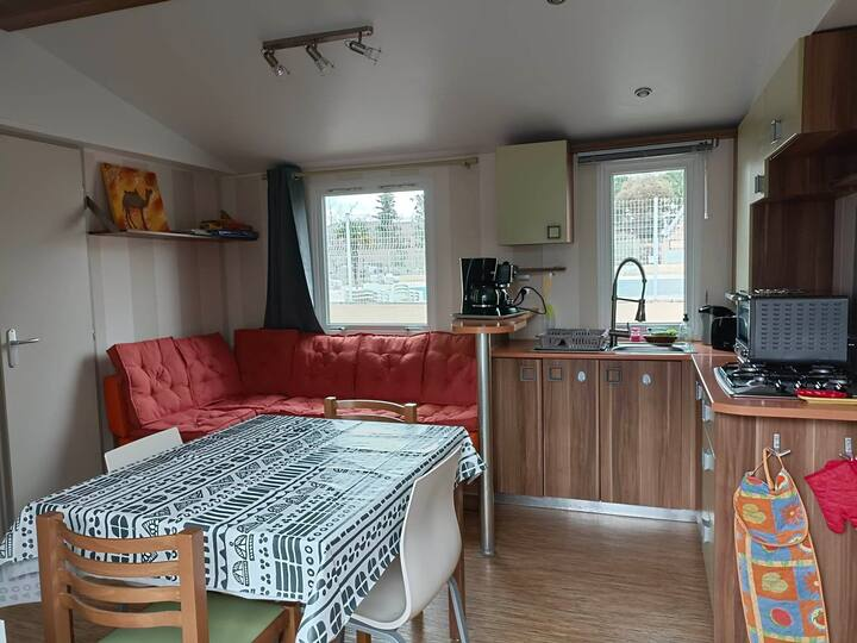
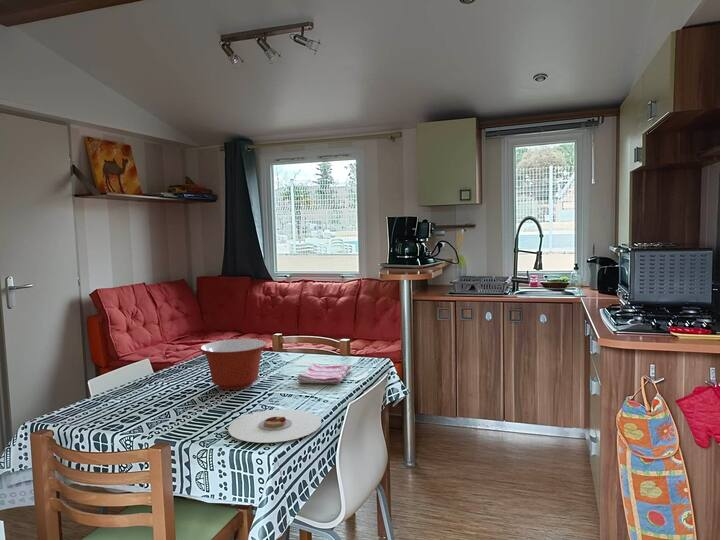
+ mixing bowl (234, 365)
+ plate (275, 421)
+ dish towel (325, 372)
